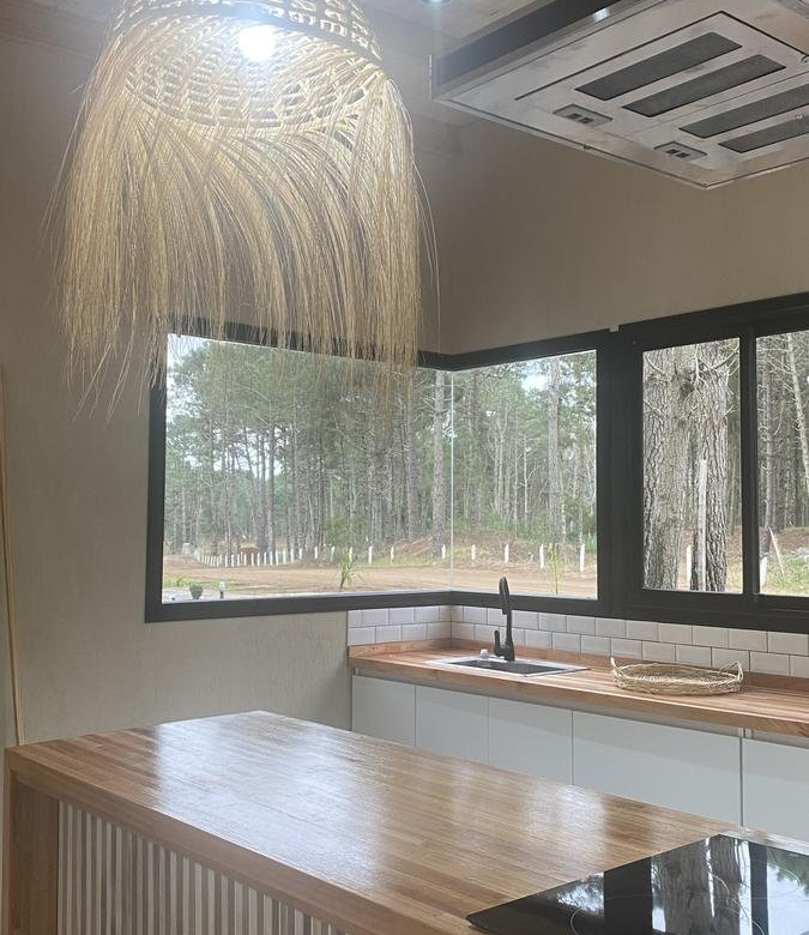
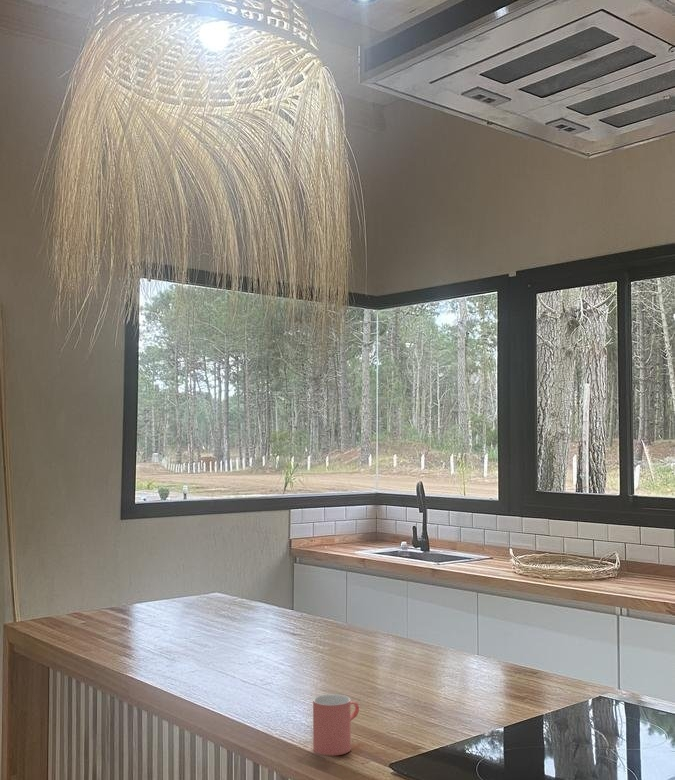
+ cup (338, 722)
